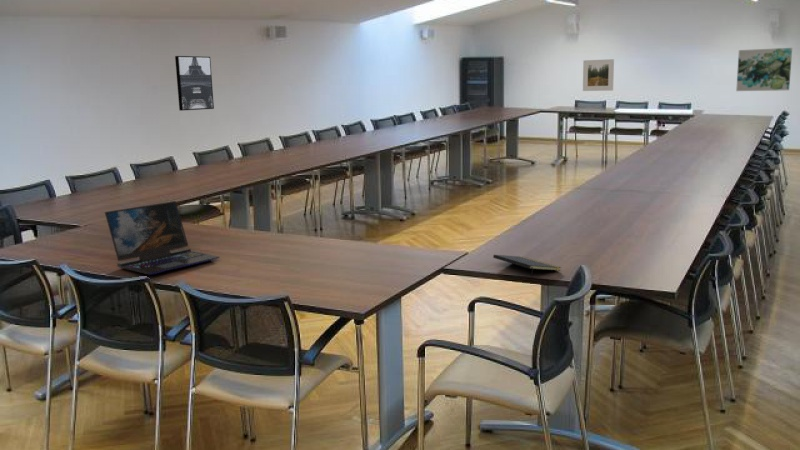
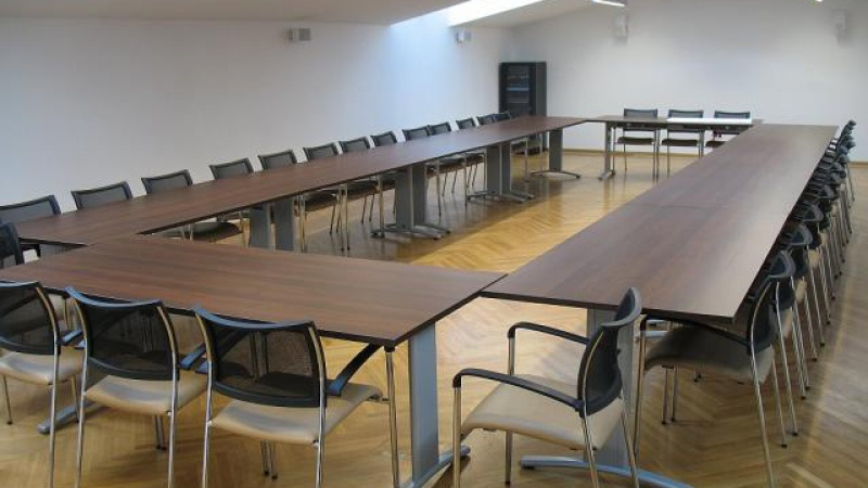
- notepad (526, 262)
- wall art (763, 70)
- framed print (598, 75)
- wall art (195, 83)
- laptop (163, 236)
